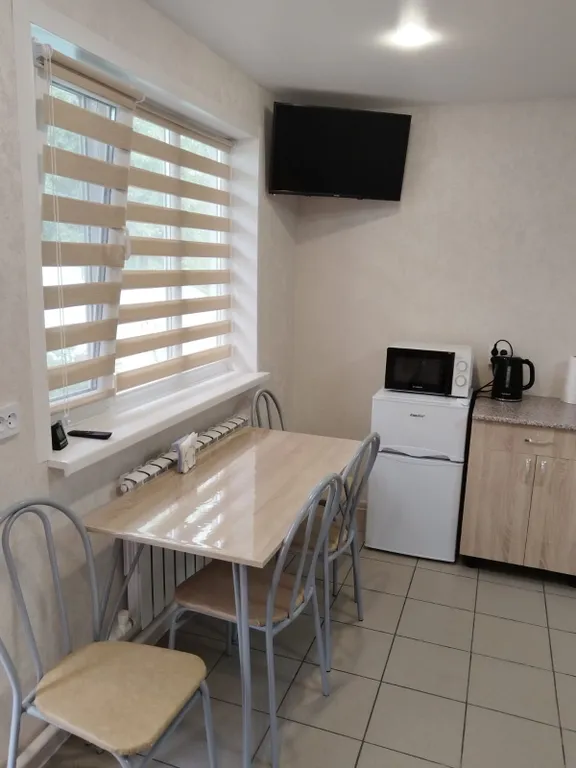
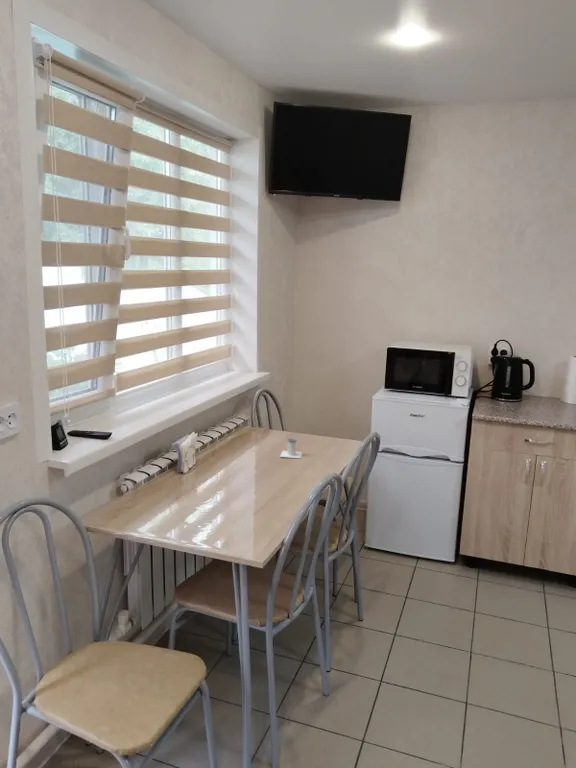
+ salt shaker (291, 447)
